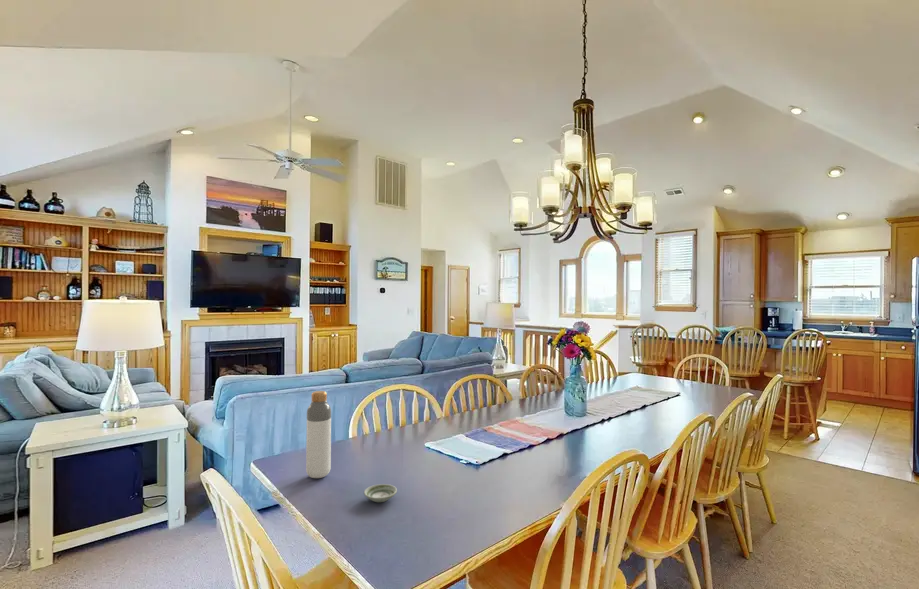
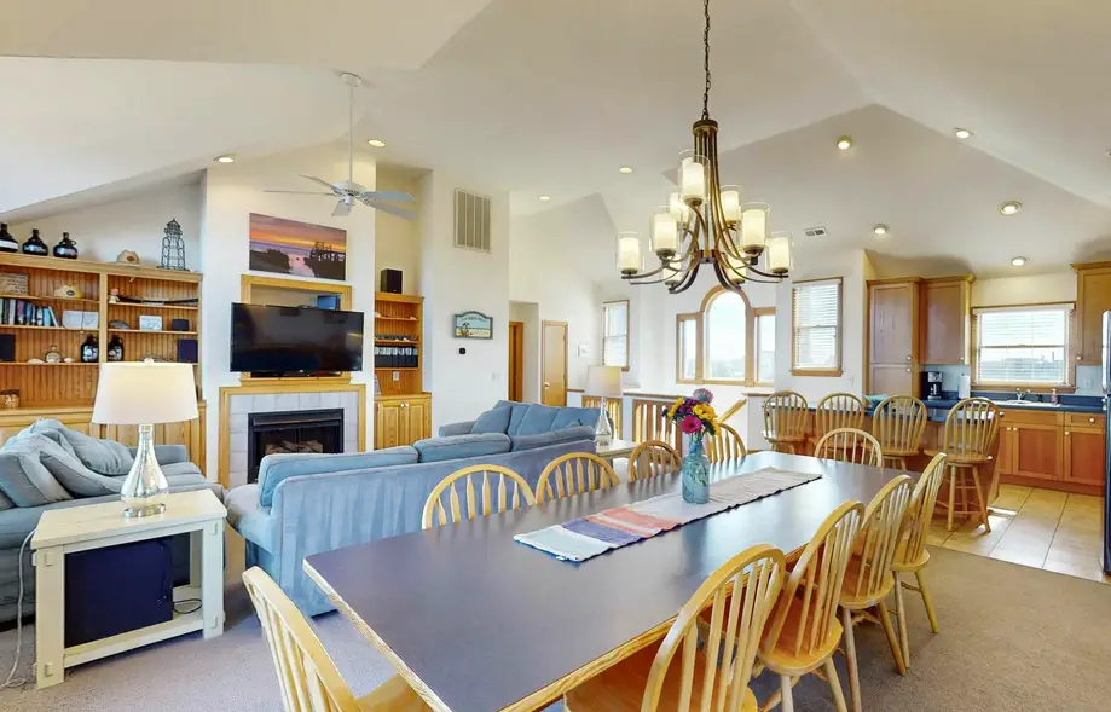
- saucer (380, 494)
- bottle (318, 433)
